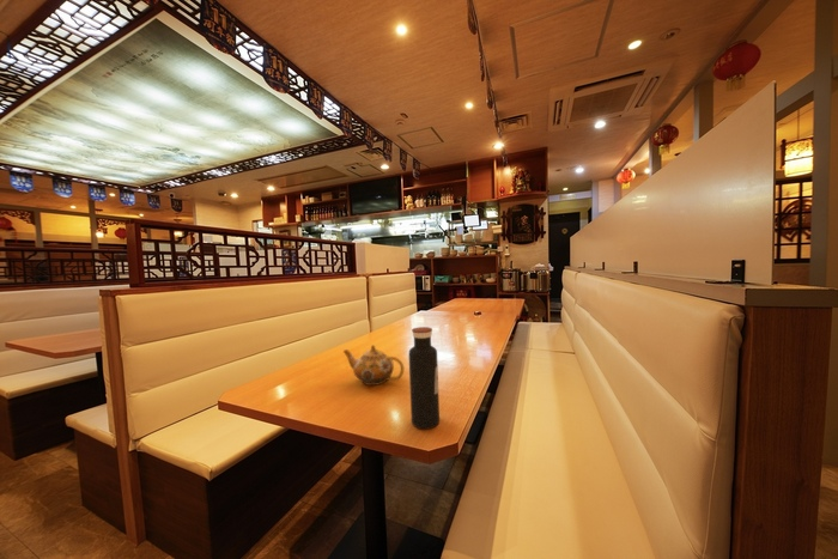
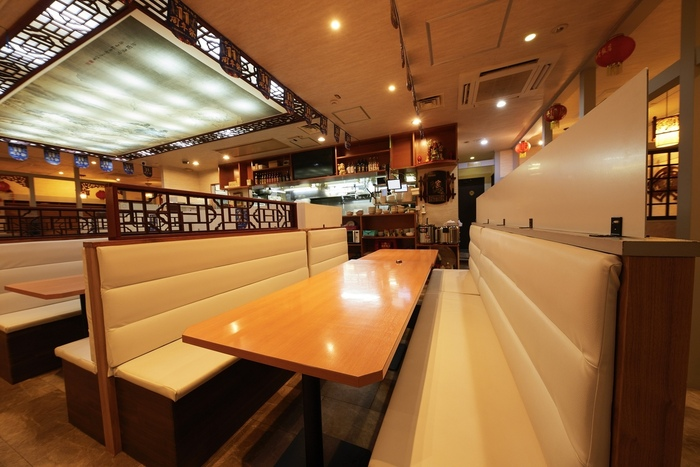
- water bottle (424, 375)
- teapot (372, 363)
